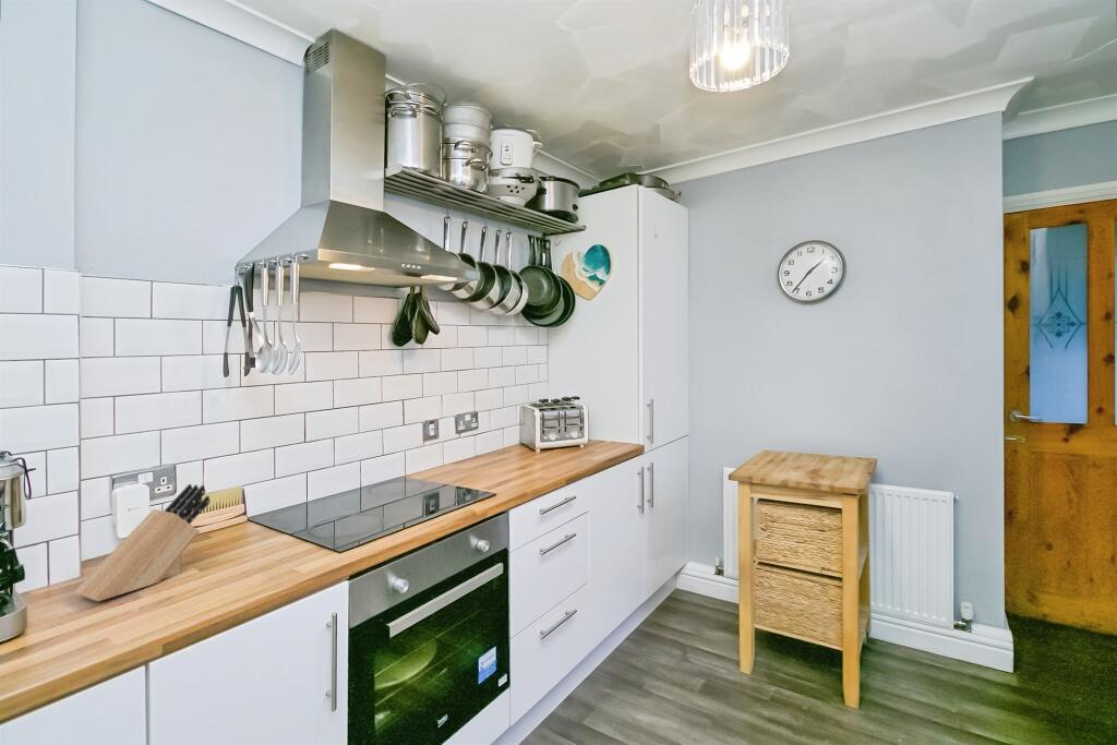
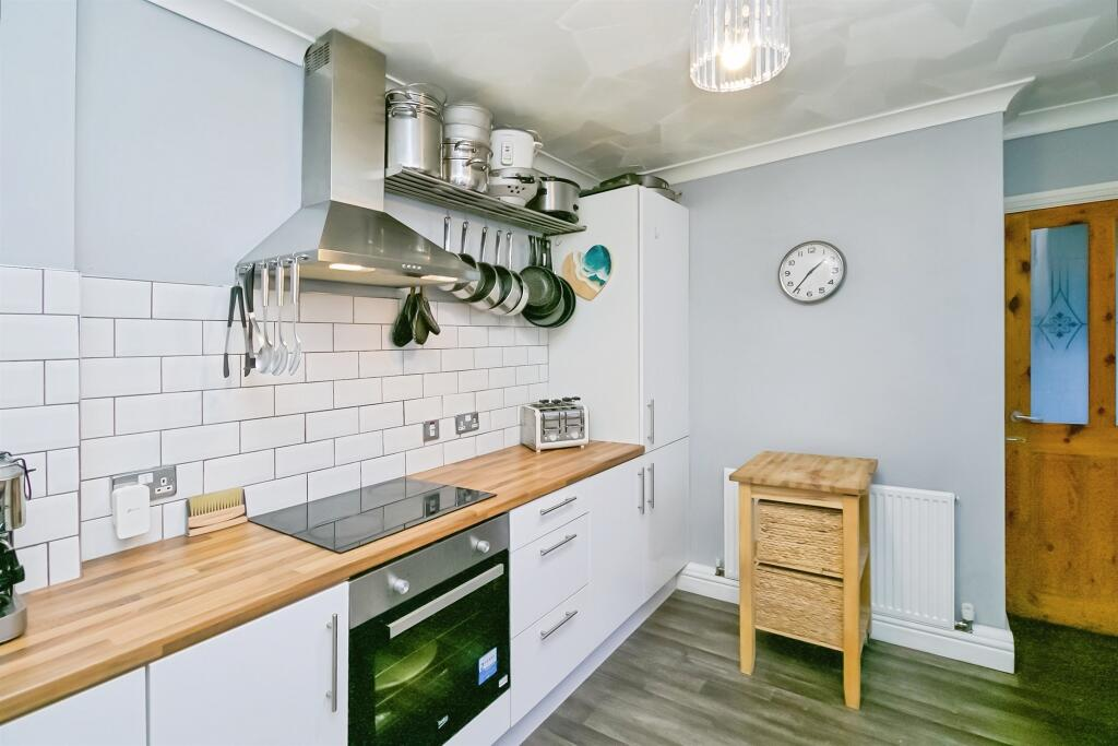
- knife block (149, 536)
